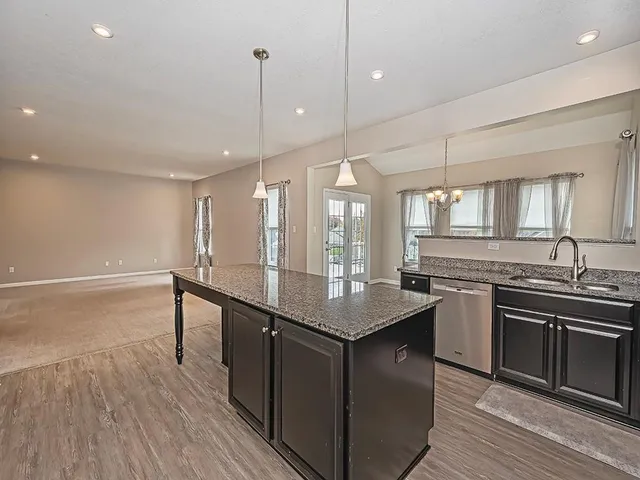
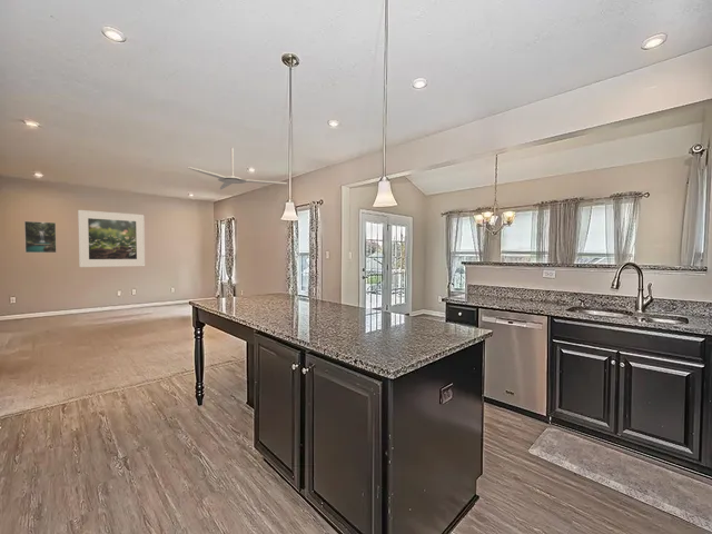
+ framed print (112, 239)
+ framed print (40, 237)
+ ceiling fan (233, 166)
